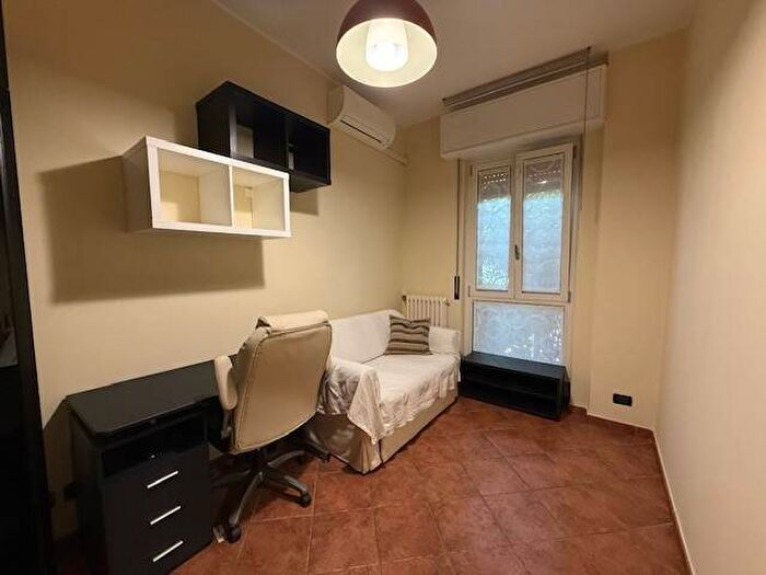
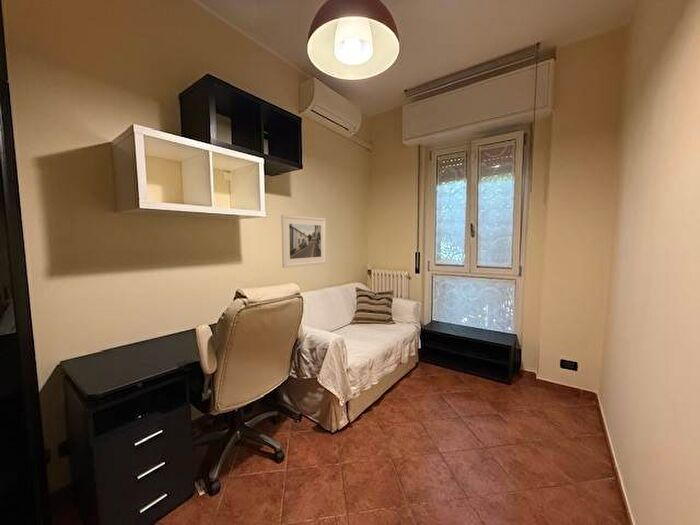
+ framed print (305, 241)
